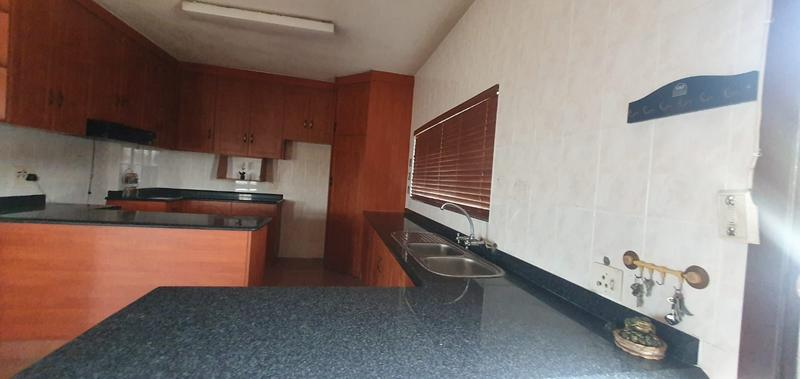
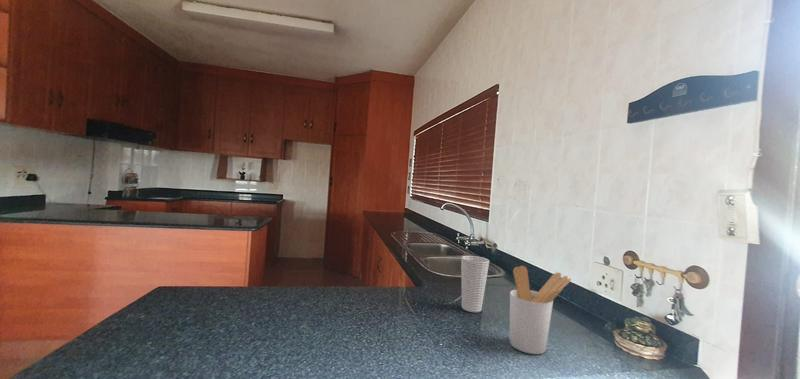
+ cup (473, 283)
+ utensil holder (539, 308)
